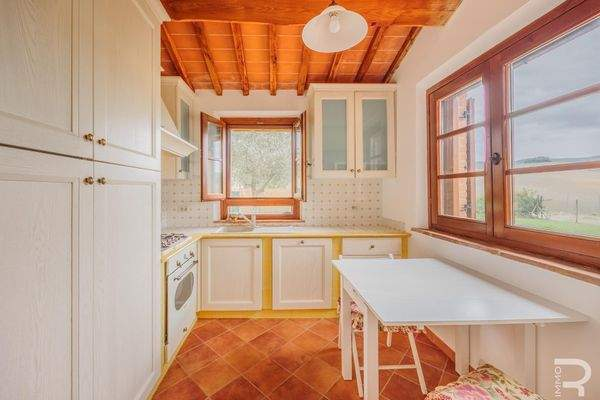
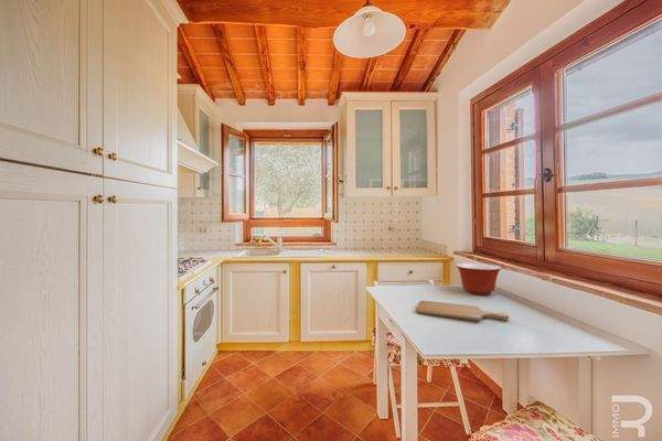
+ chopping board (460, 311)
+ mixing bowl (478, 279)
